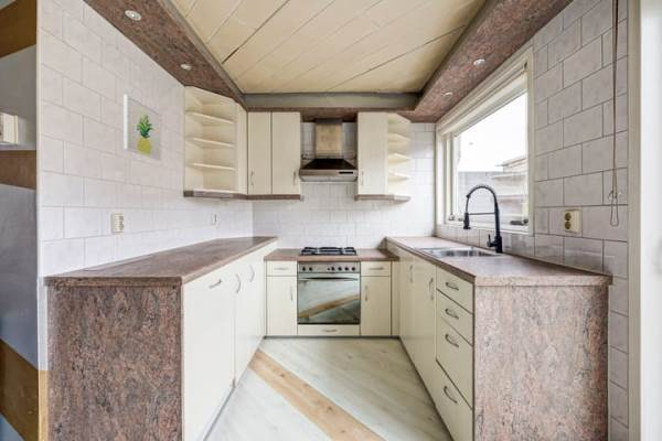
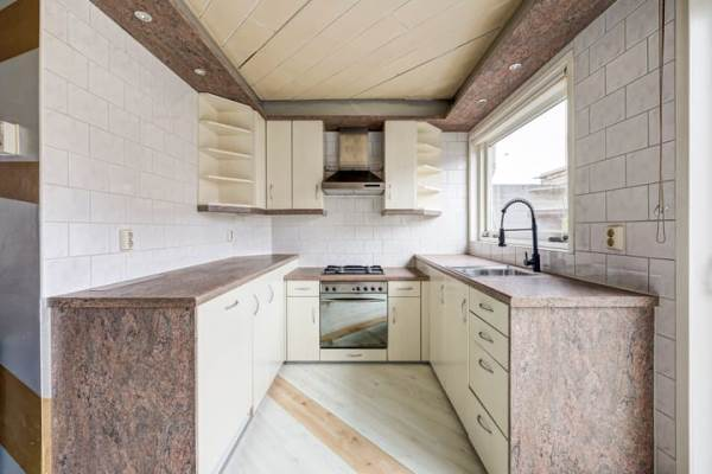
- wall art (143, 130)
